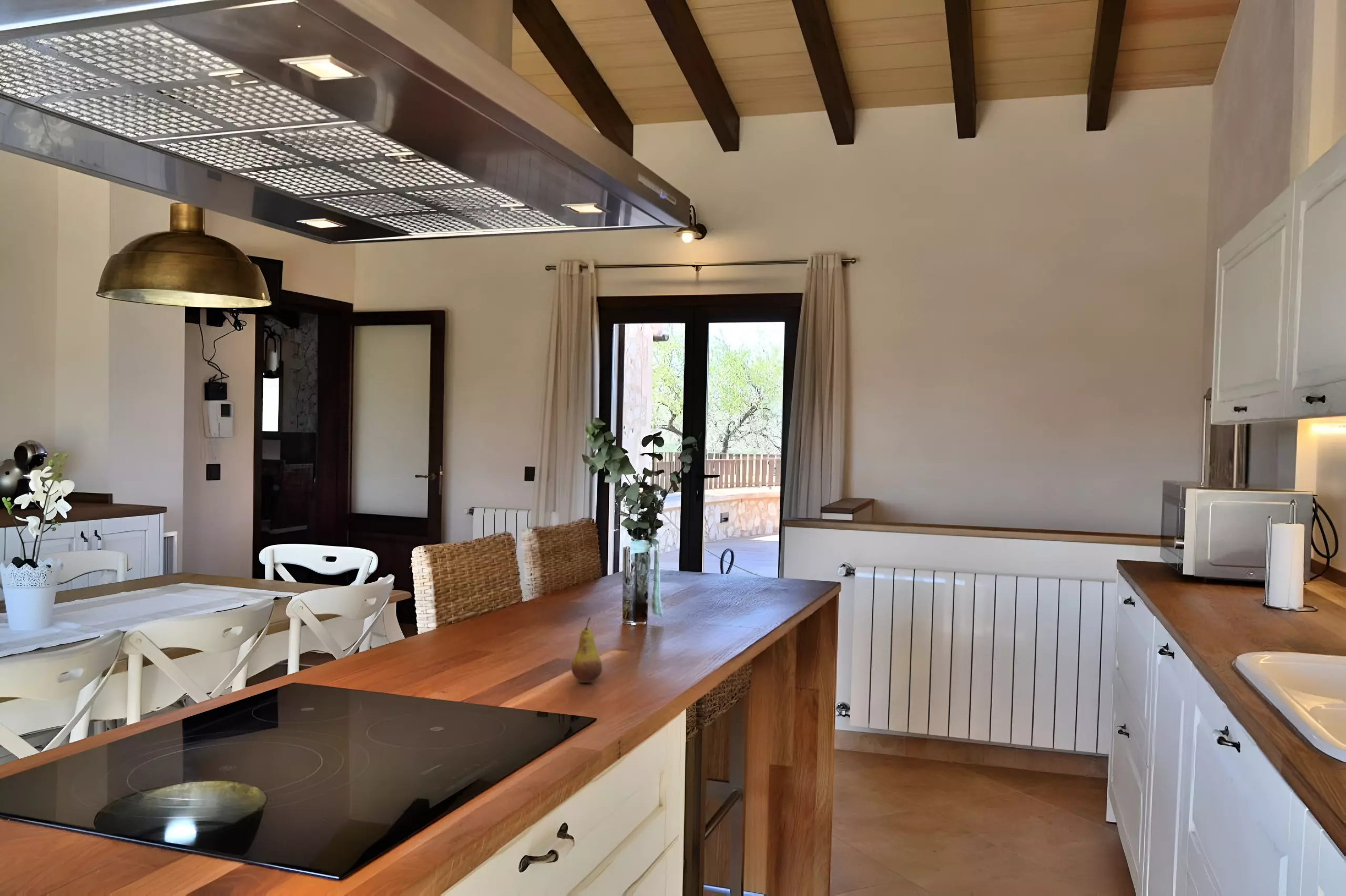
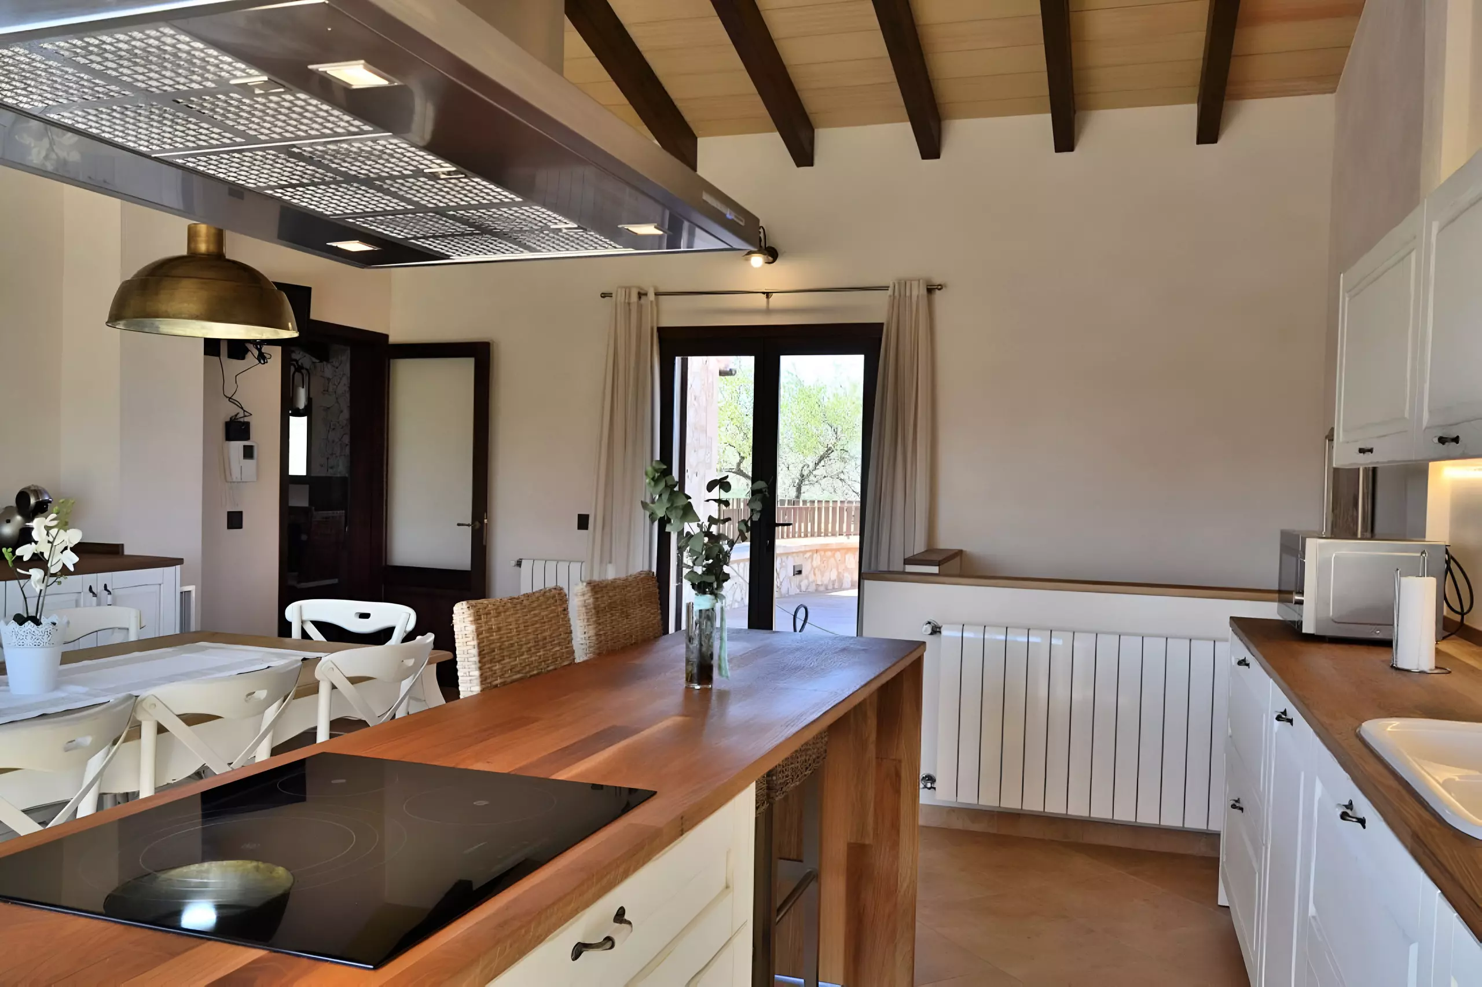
- fruit (587, 647)
